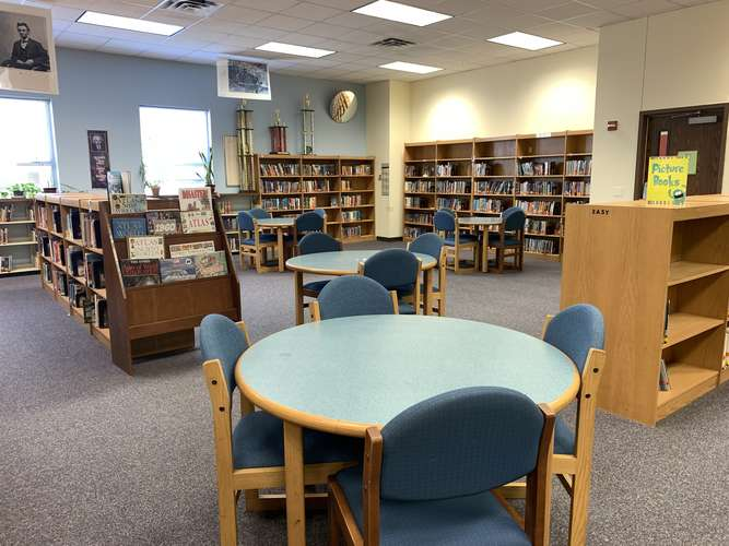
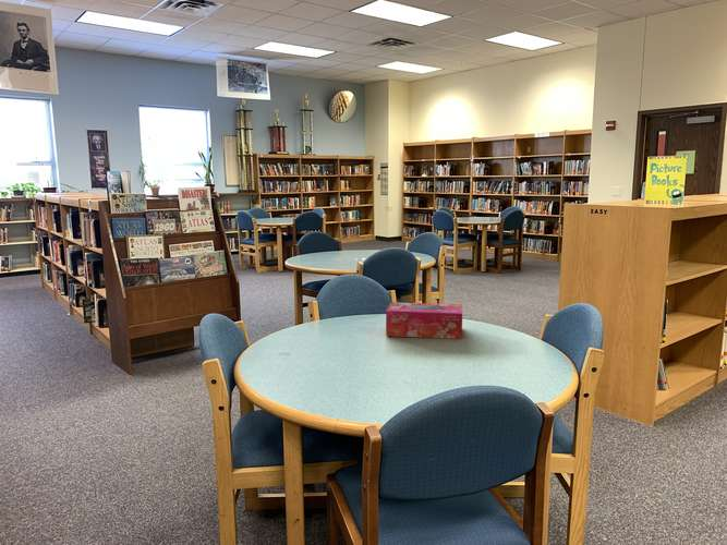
+ tissue box (424, 319)
